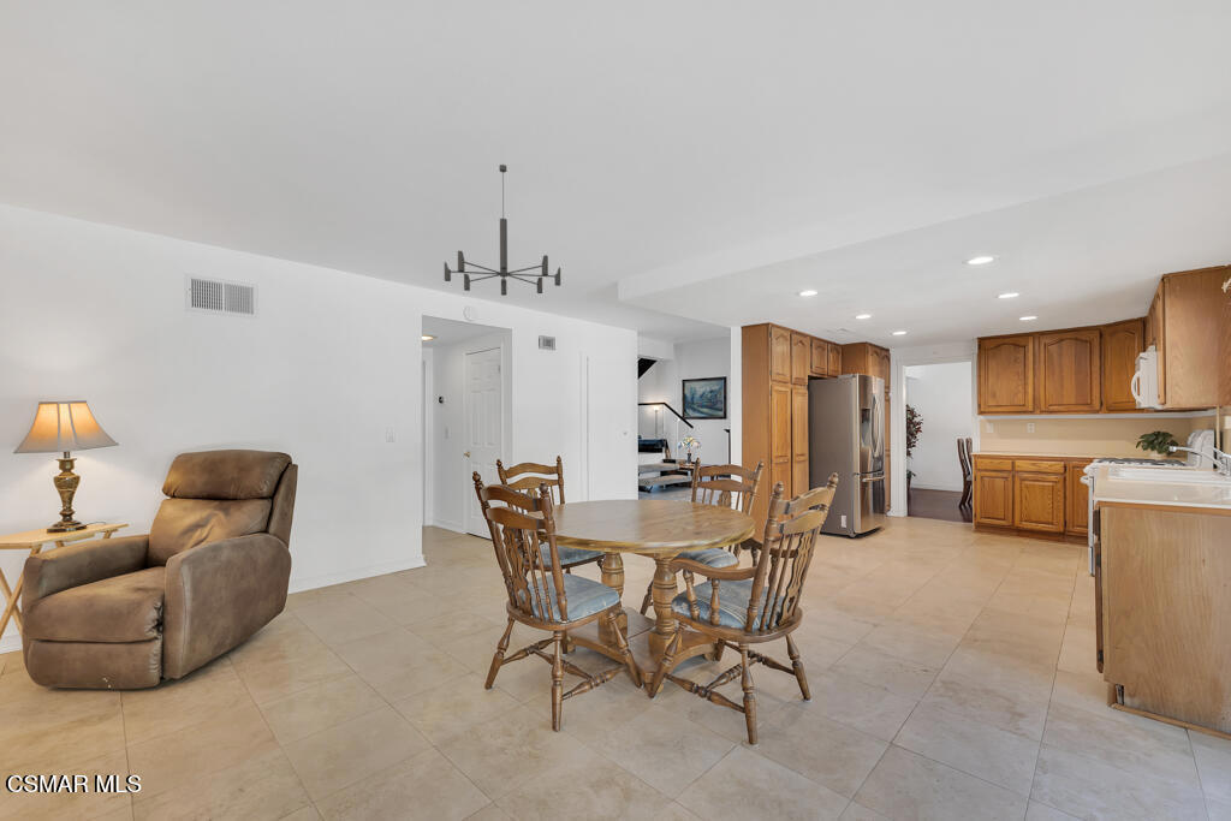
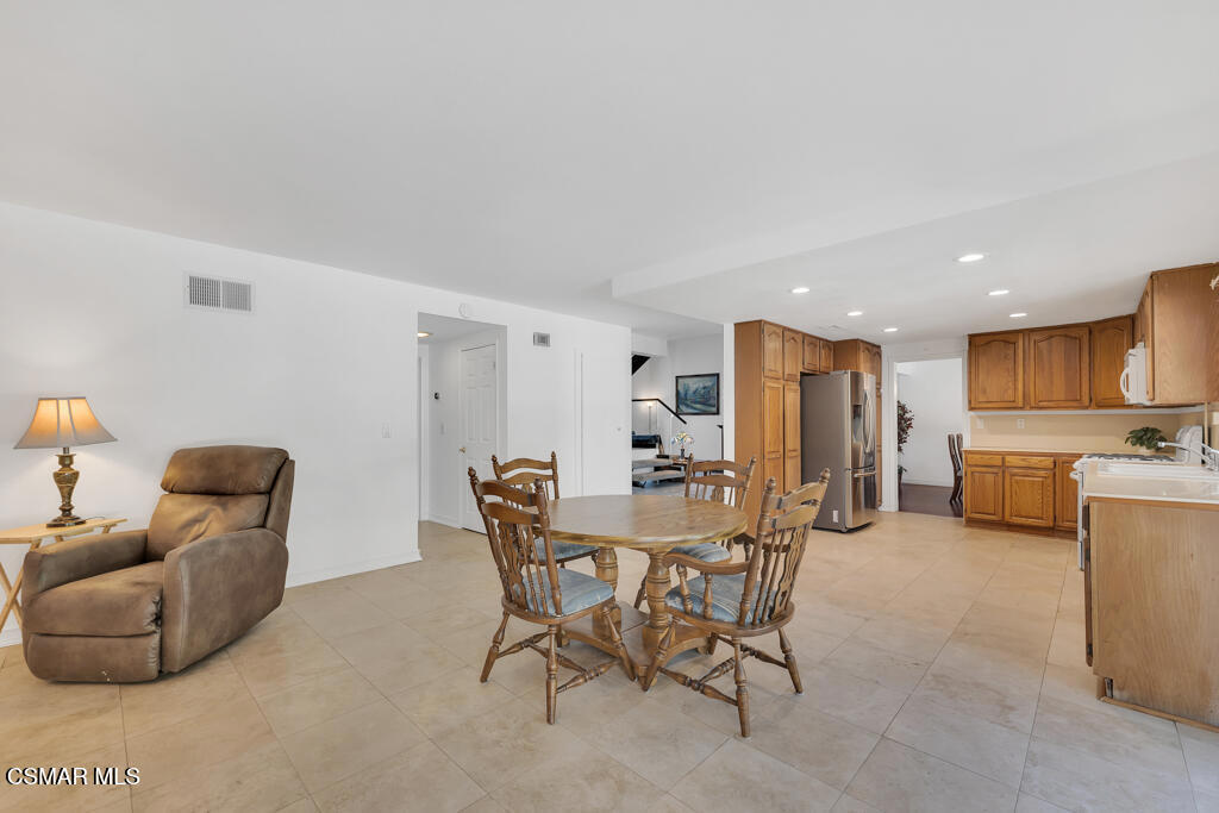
- chandelier (502, 224)
